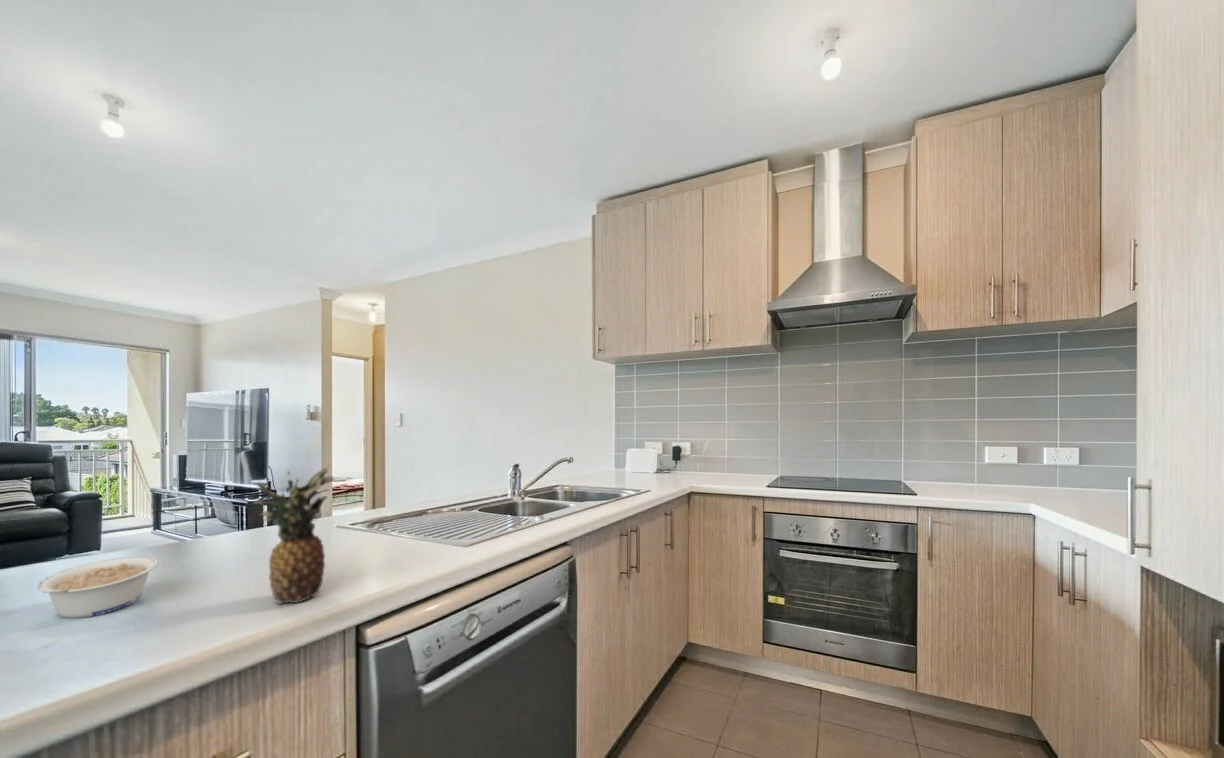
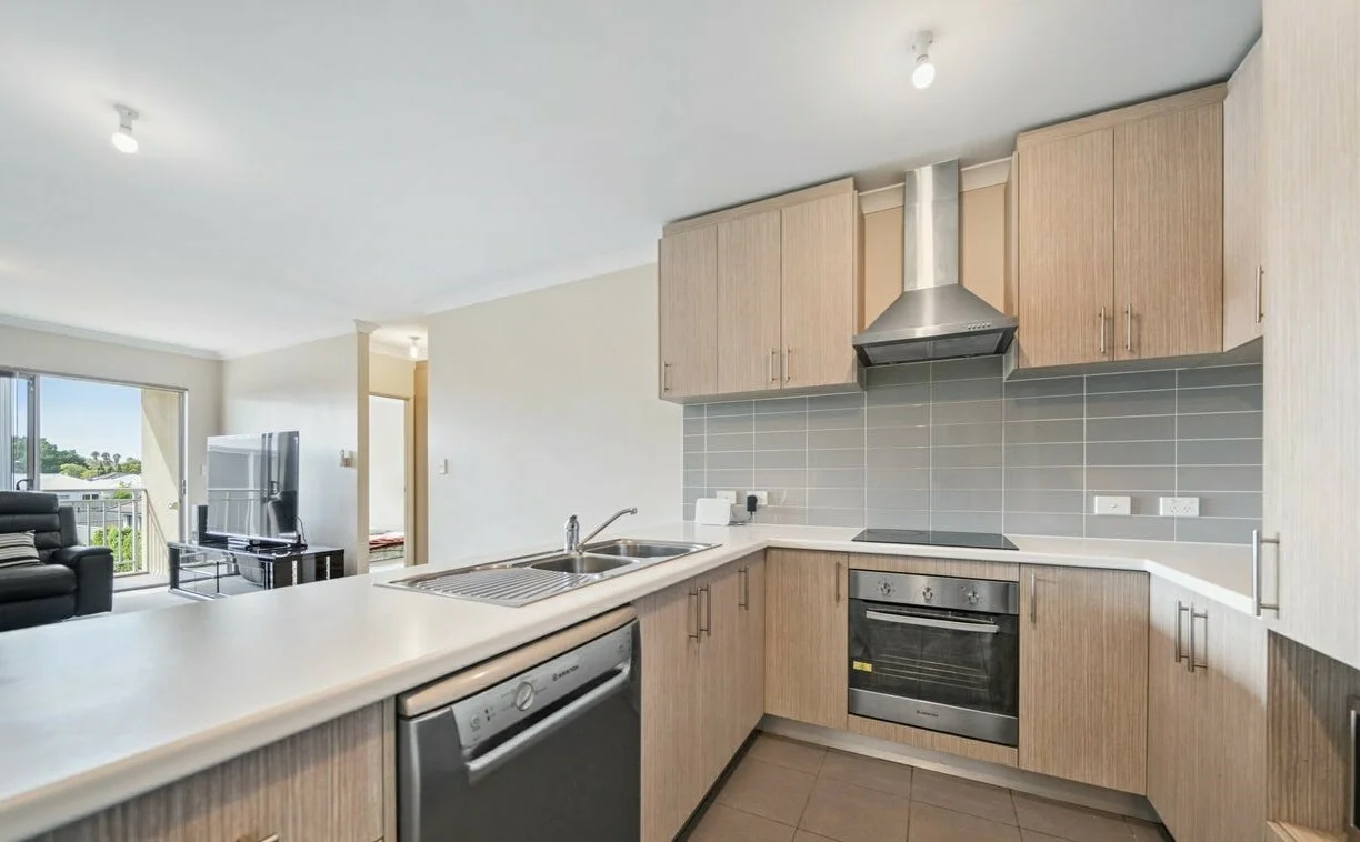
- fruit (295, 534)
- legume (101, 586)
